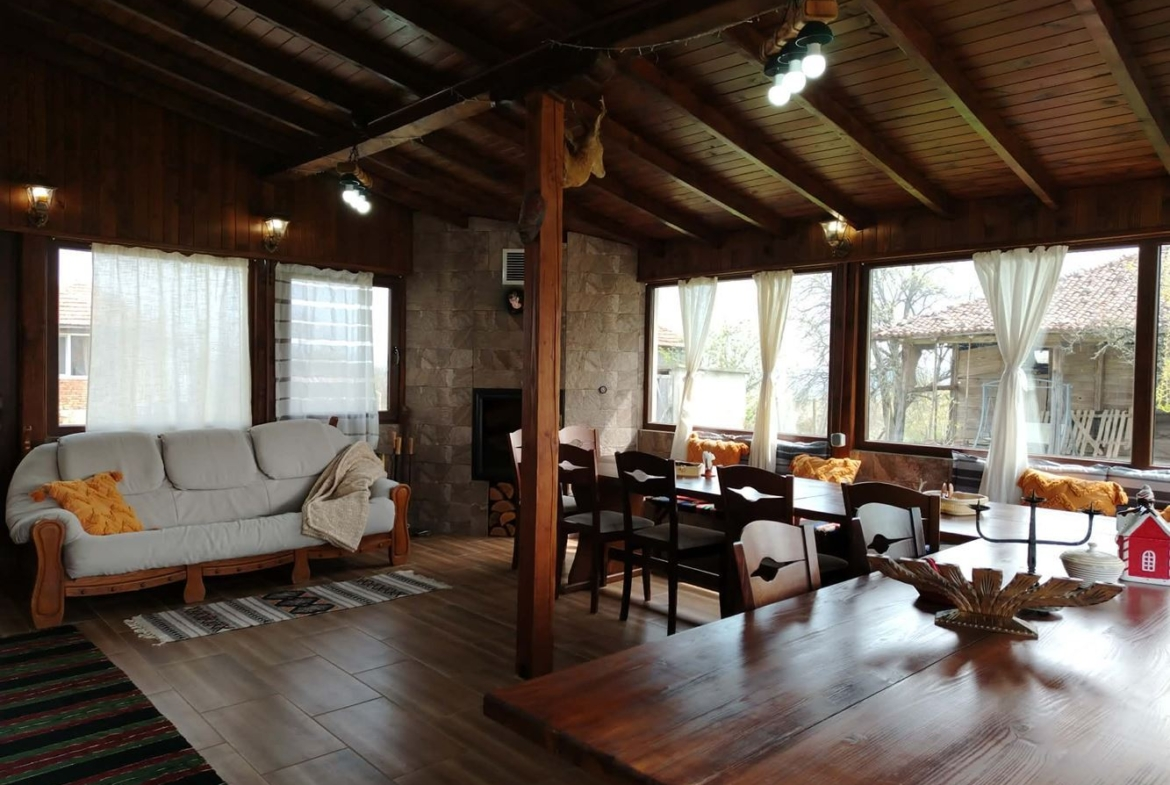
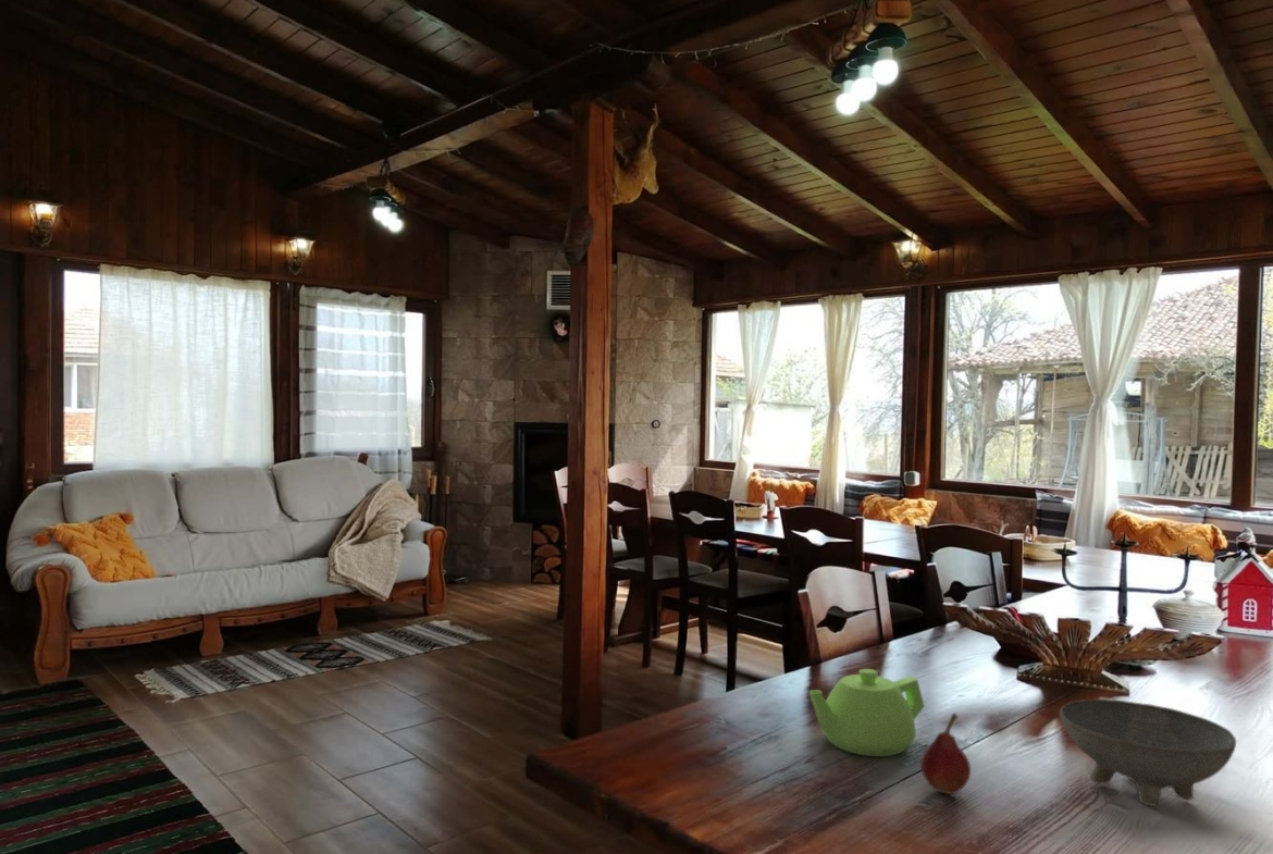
+ bowl (1144, 754)
+ teapot (867, 706)
+ fruit (946, 751)
